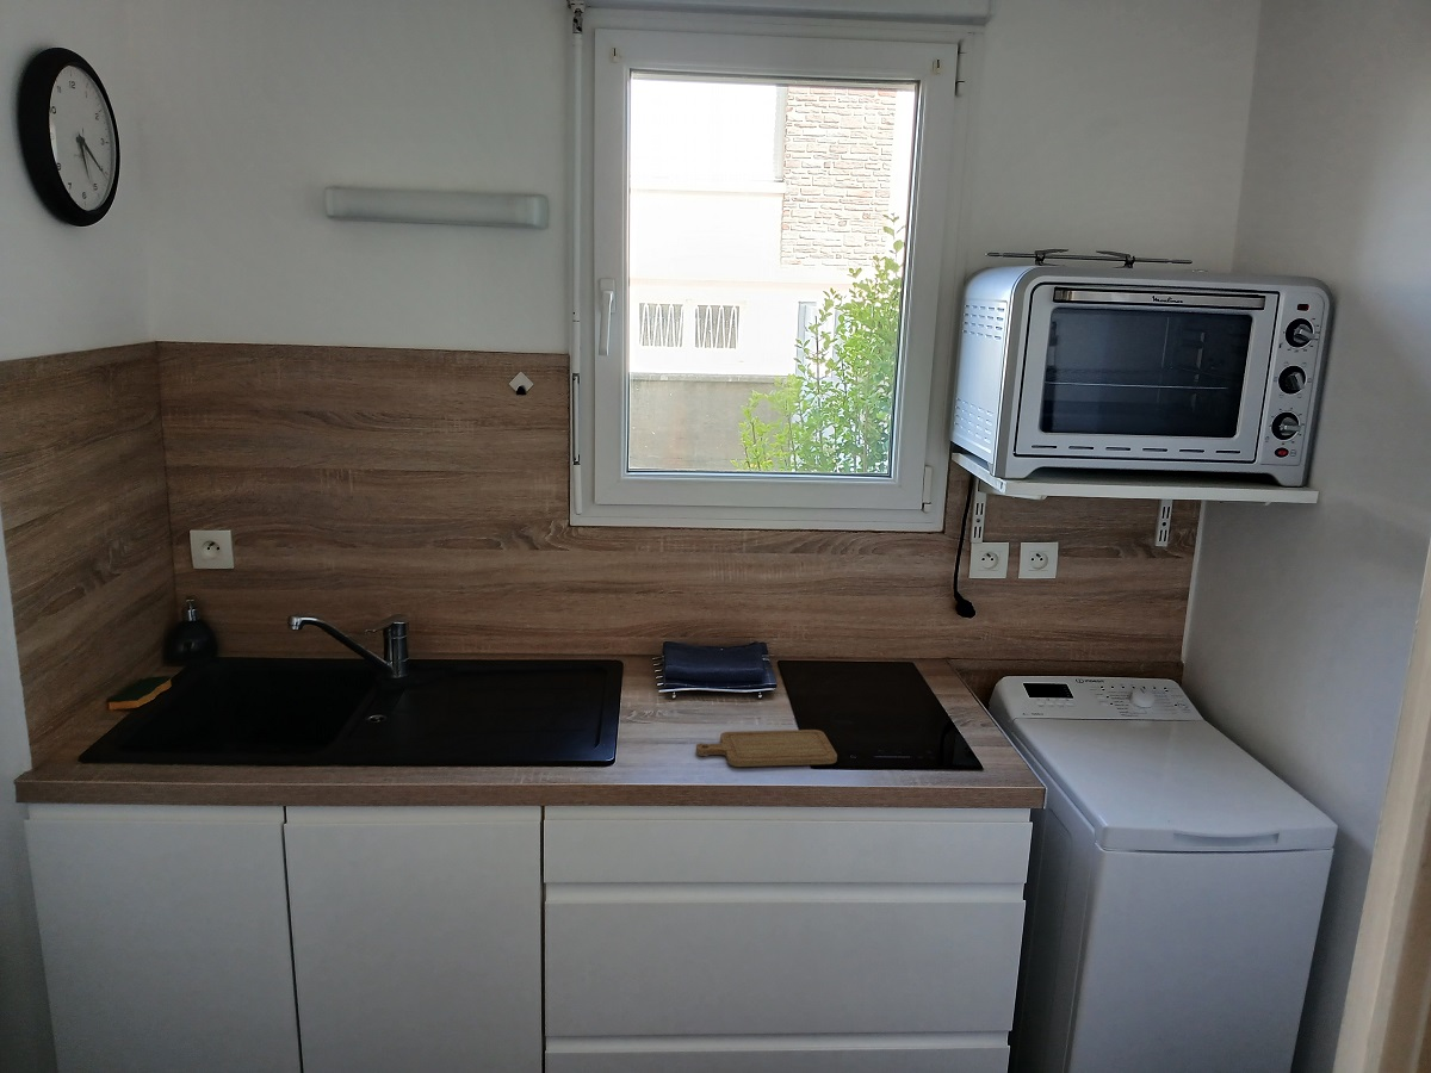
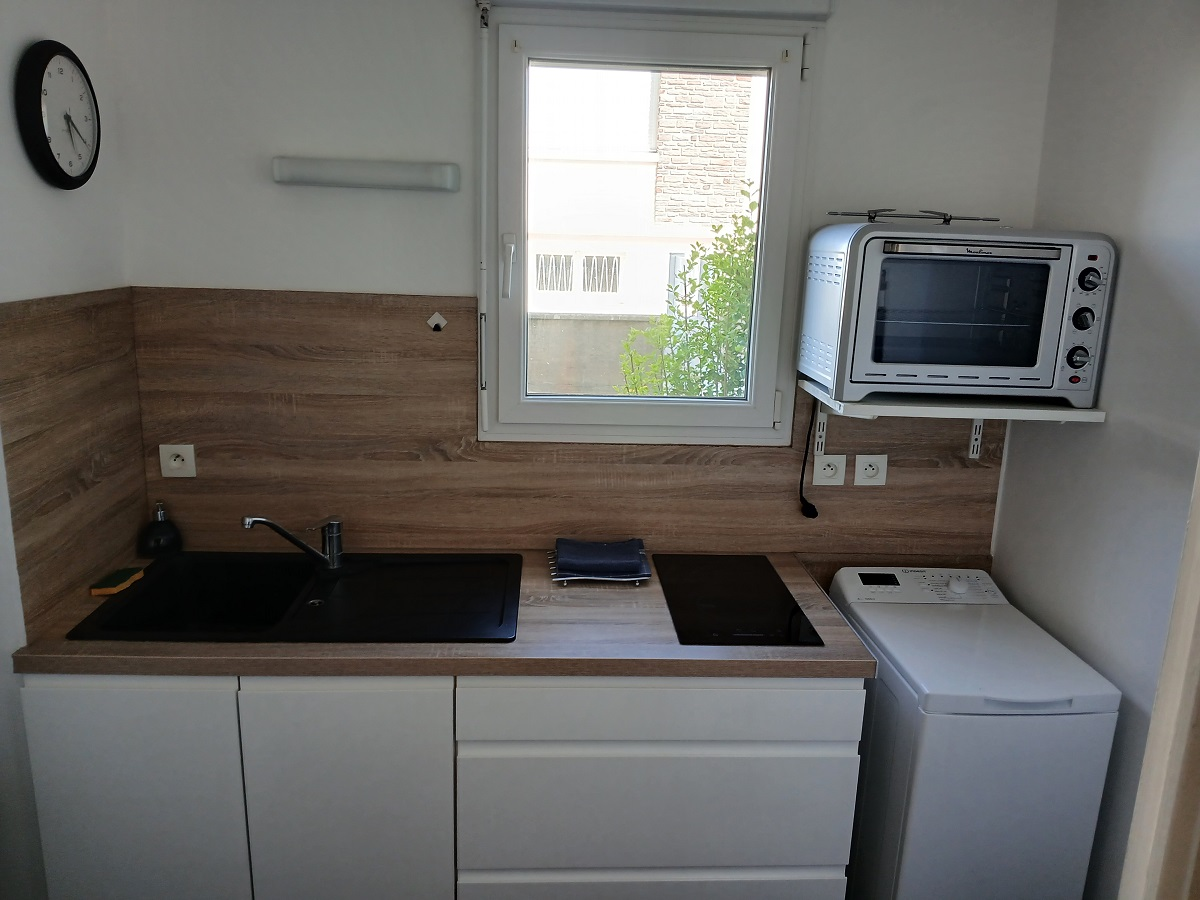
- chopping board (763, 748)
